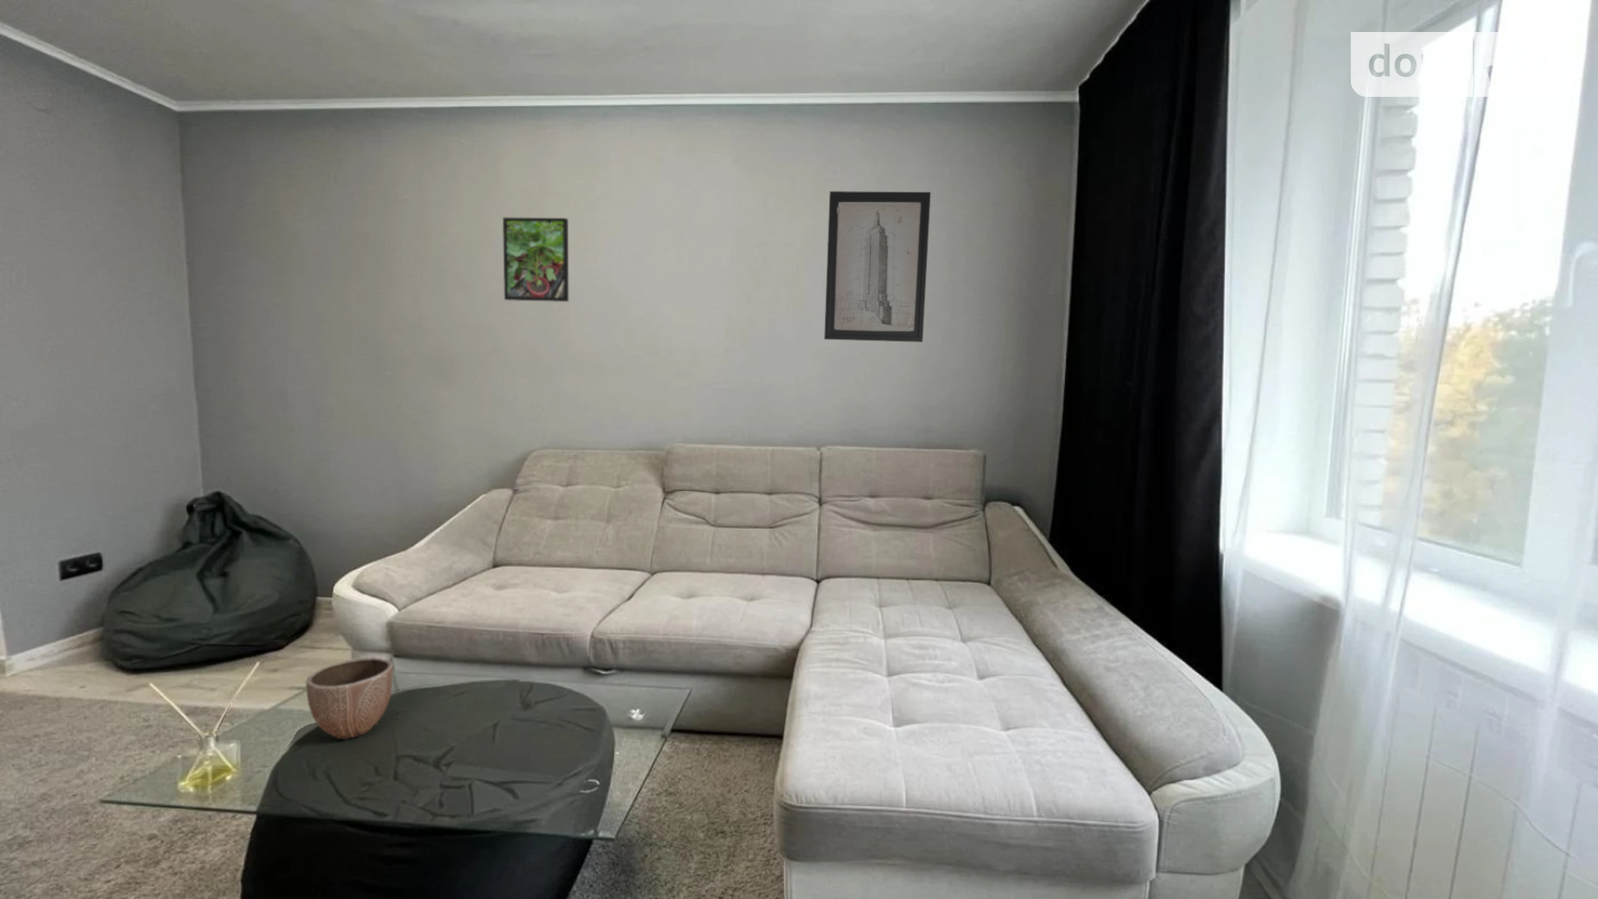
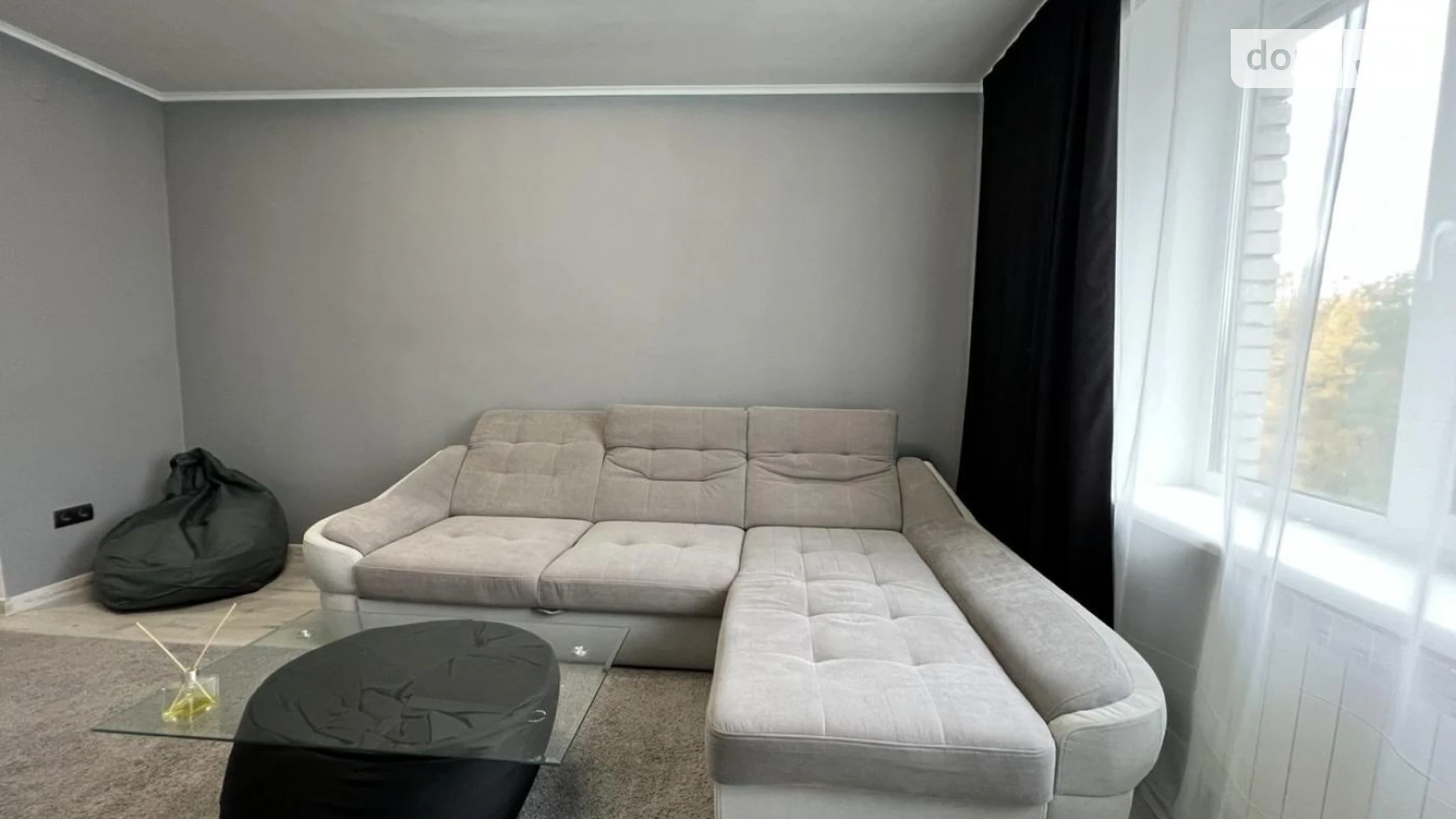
- wall art (876, 267)
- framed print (536, 259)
- decorative bowl (351, 701)
